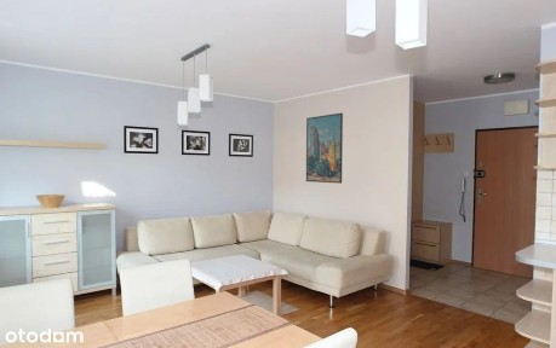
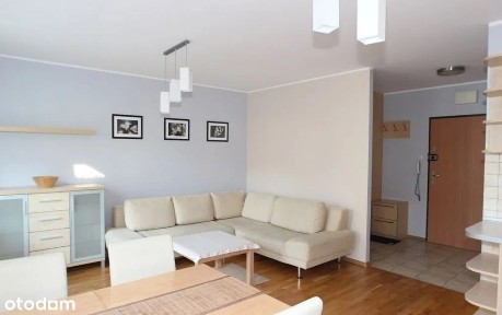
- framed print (323, 149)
